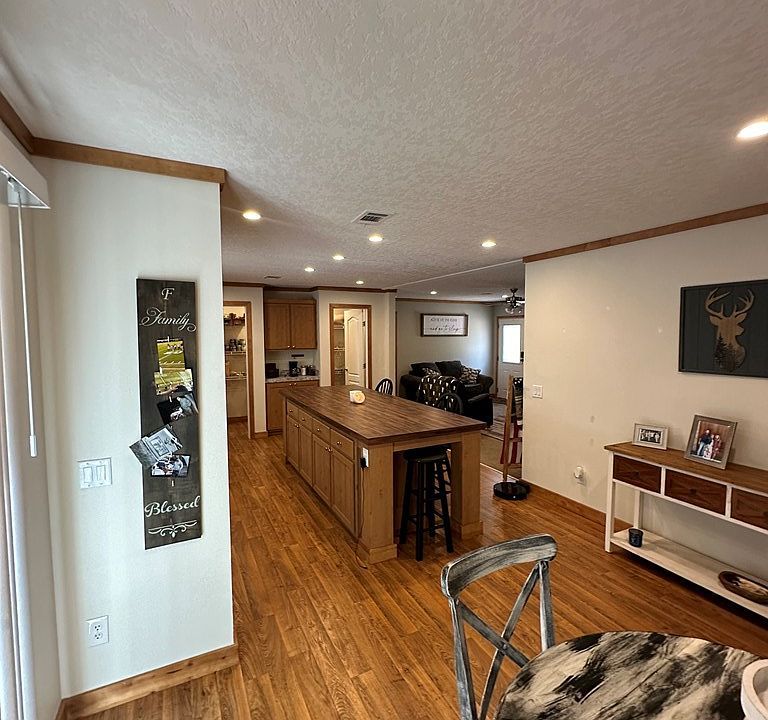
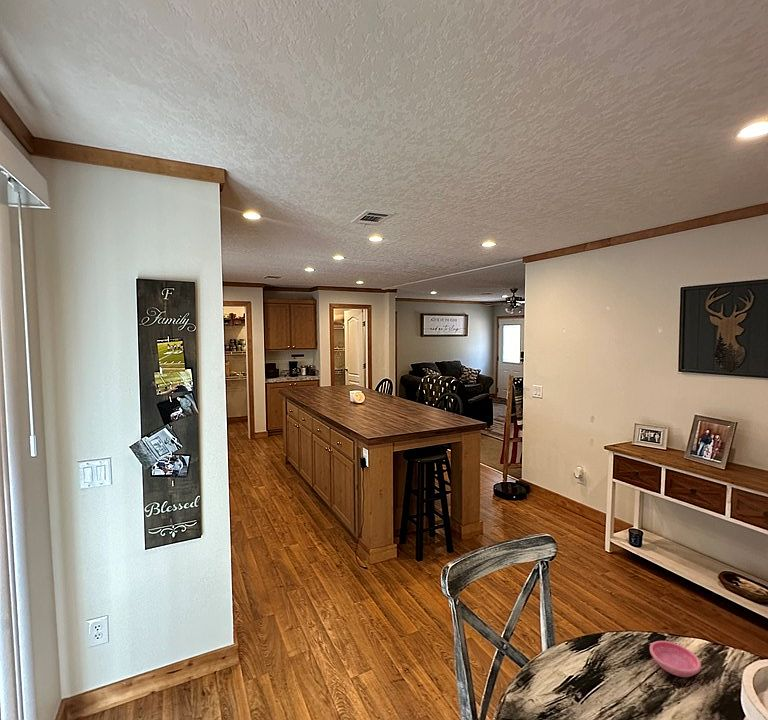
+ saucer (674, 659)
